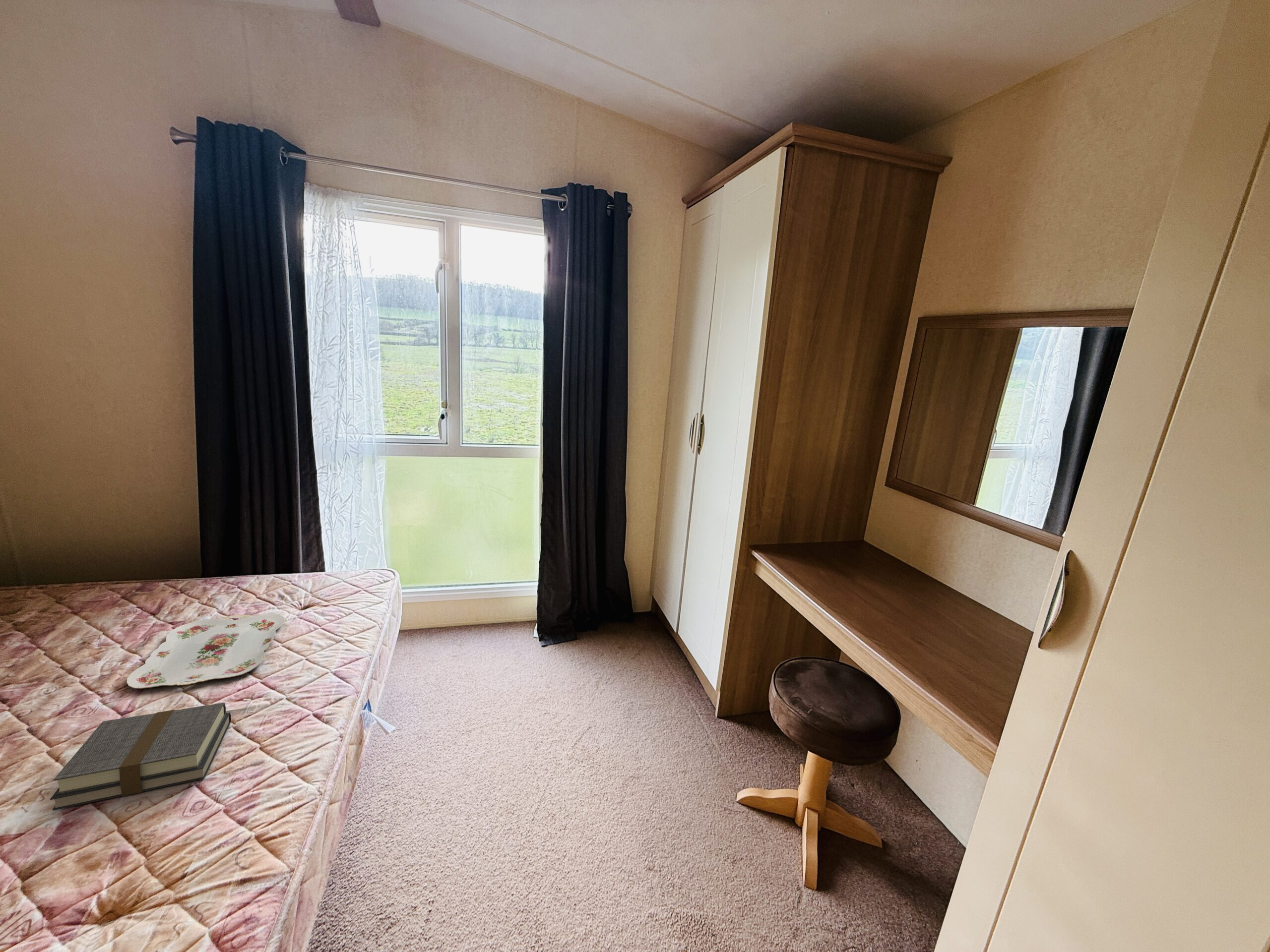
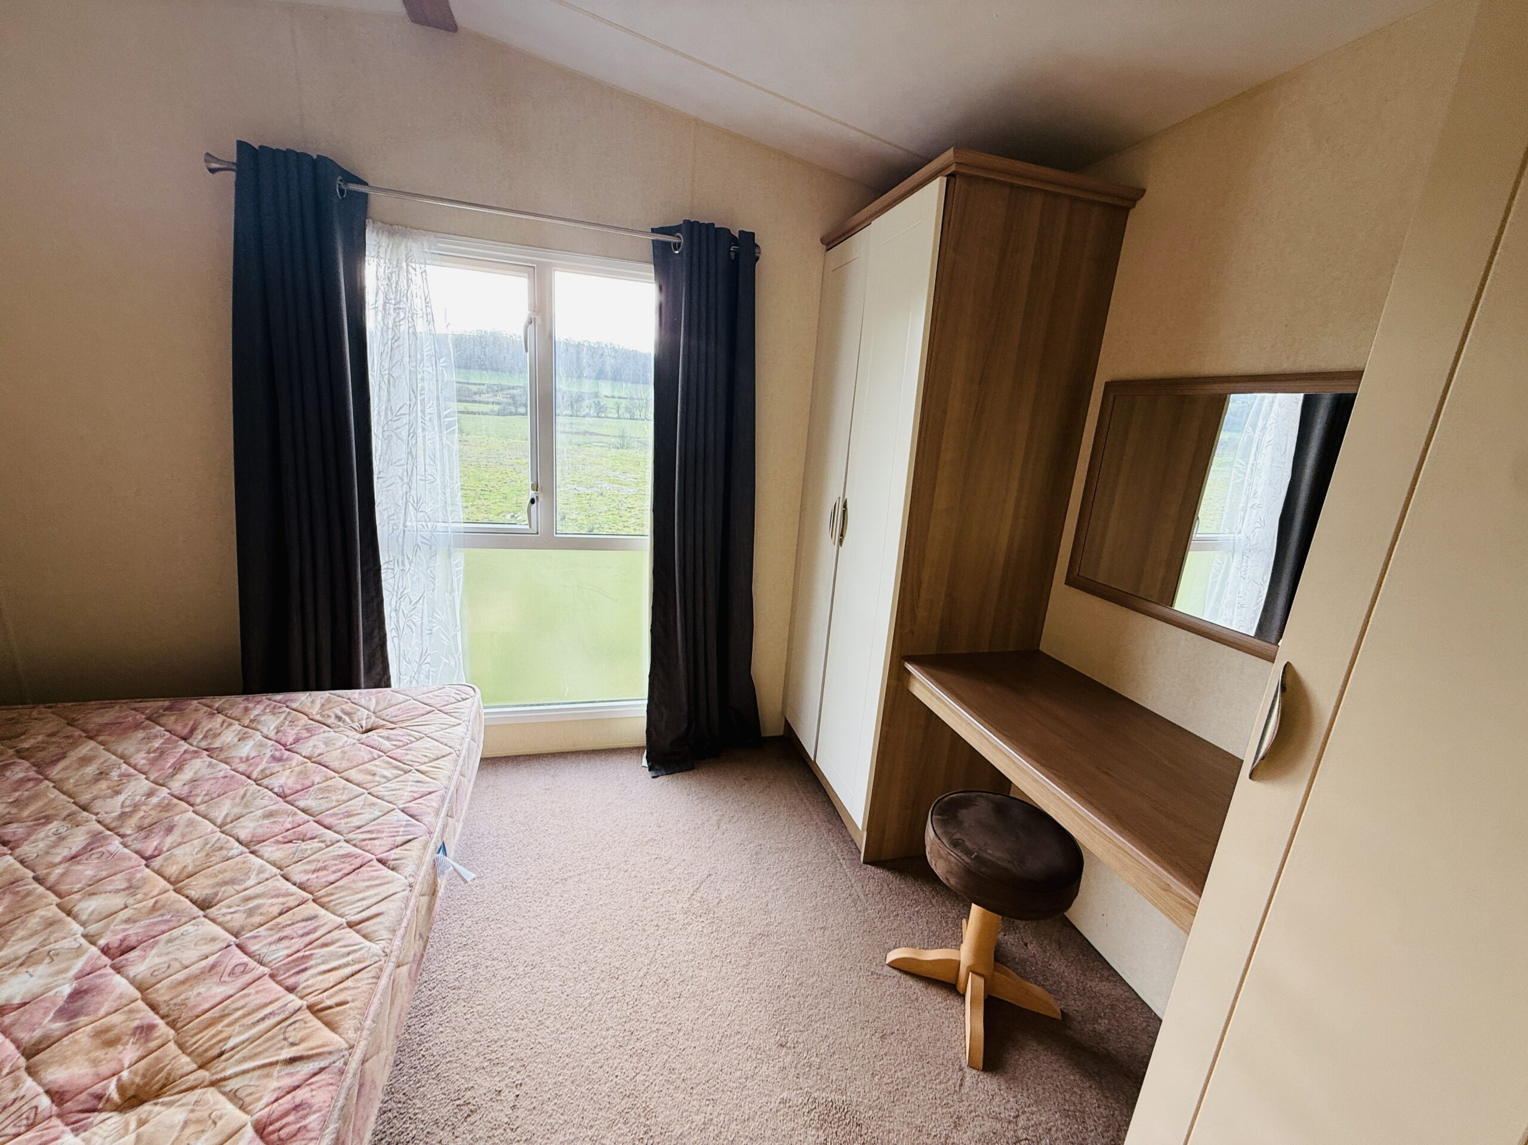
- book (150, 748)
- serving tray (215, 648)
